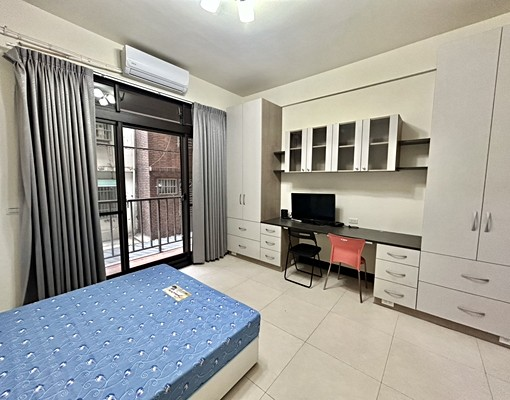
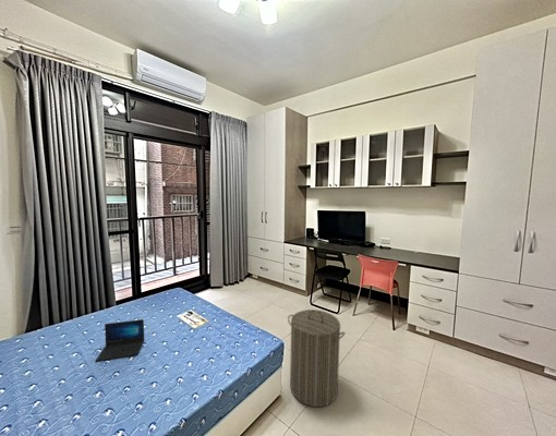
+ laundry hamper (314, 349)
+ laptop (121, 338)
